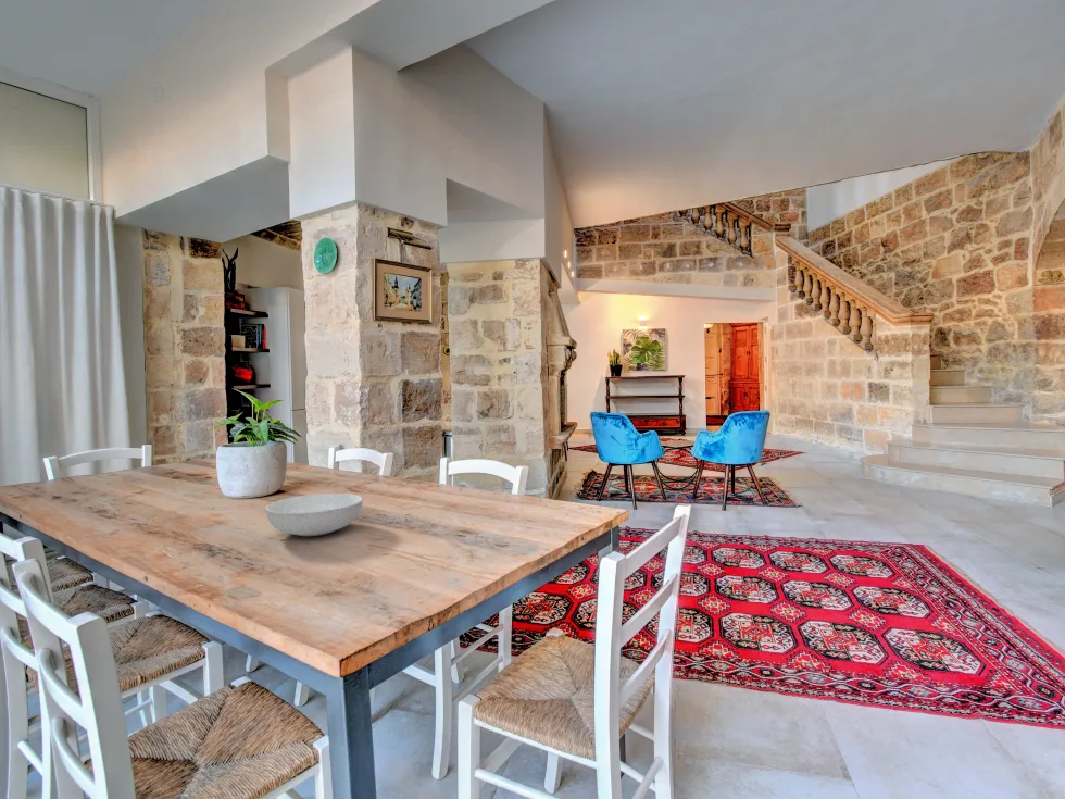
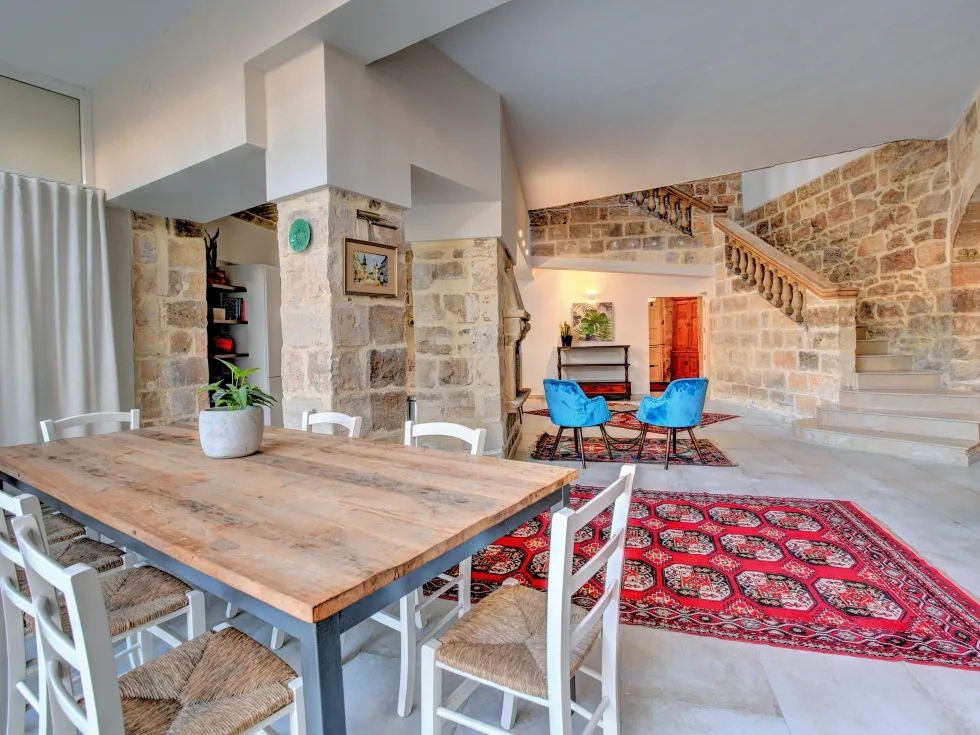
- serving bowl (316, 515)
